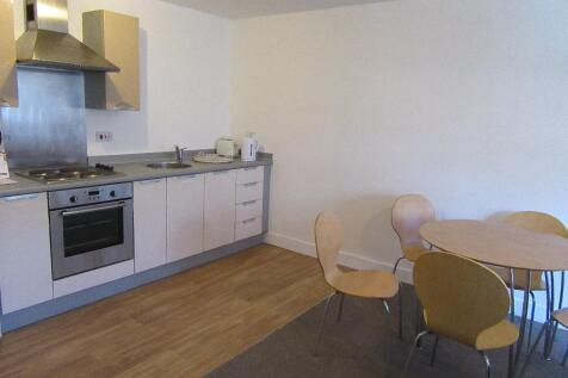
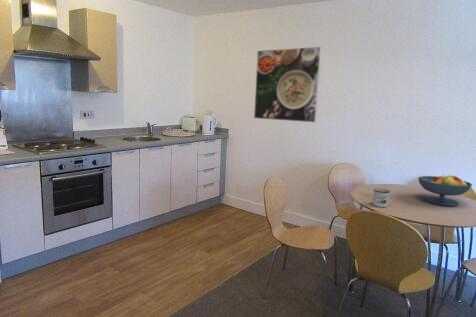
+ fruit bowl (443, 187)
+ mug (383, 197)
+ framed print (285, 85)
